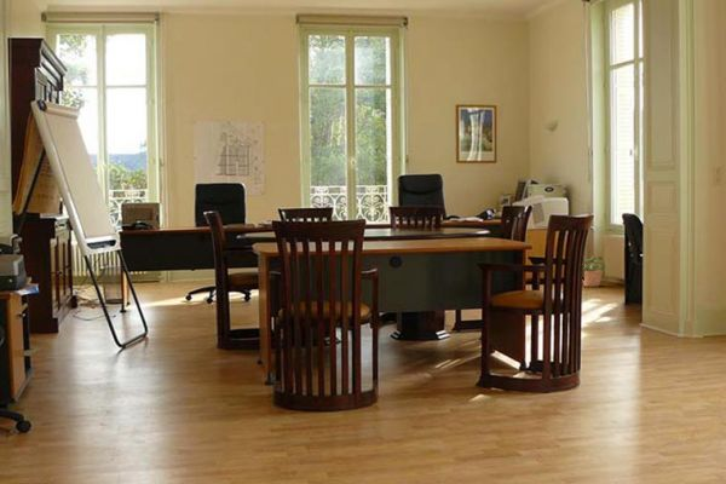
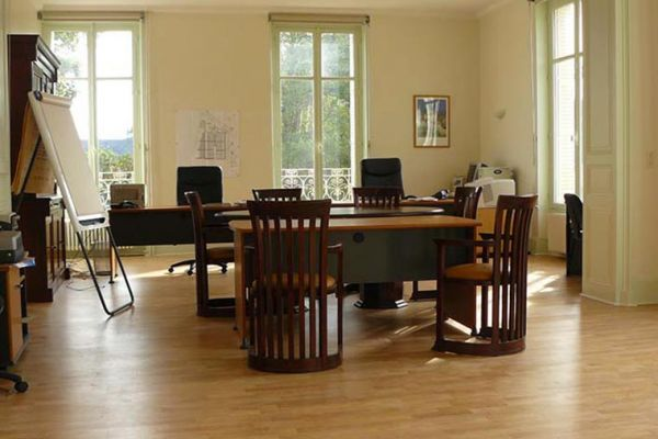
- potted plant (593, 270)
